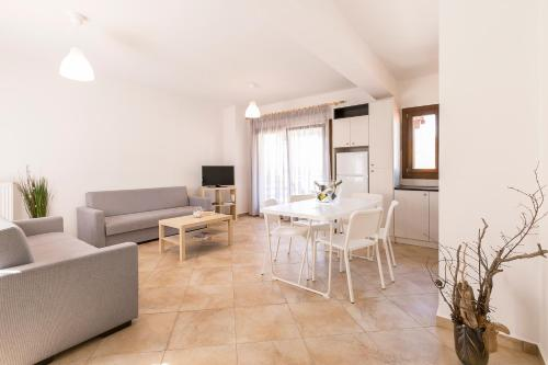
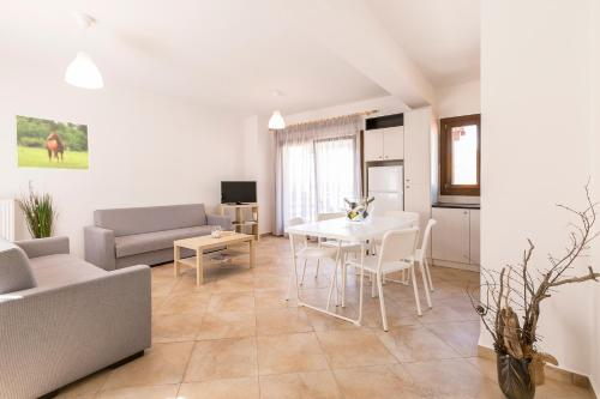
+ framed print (54, 144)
